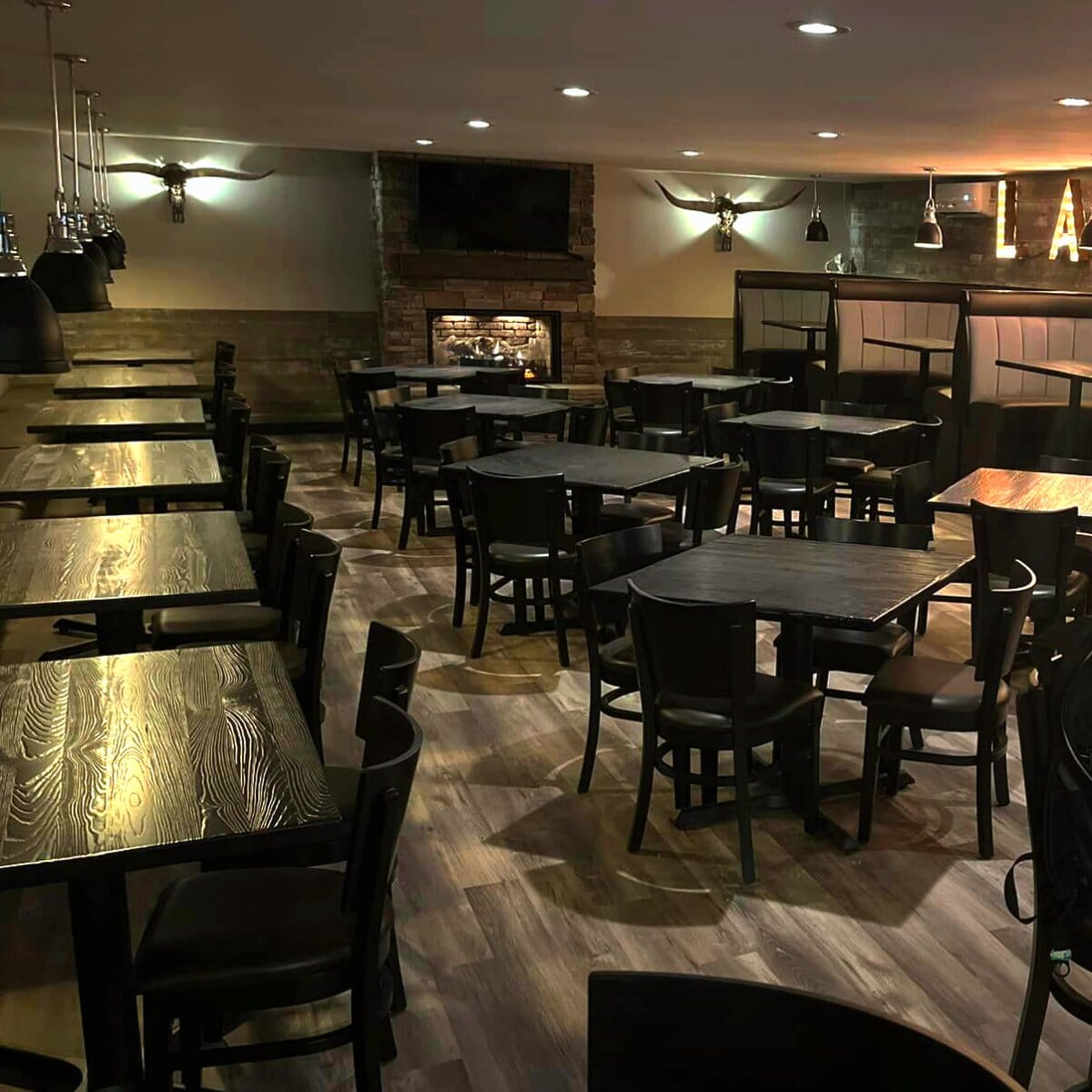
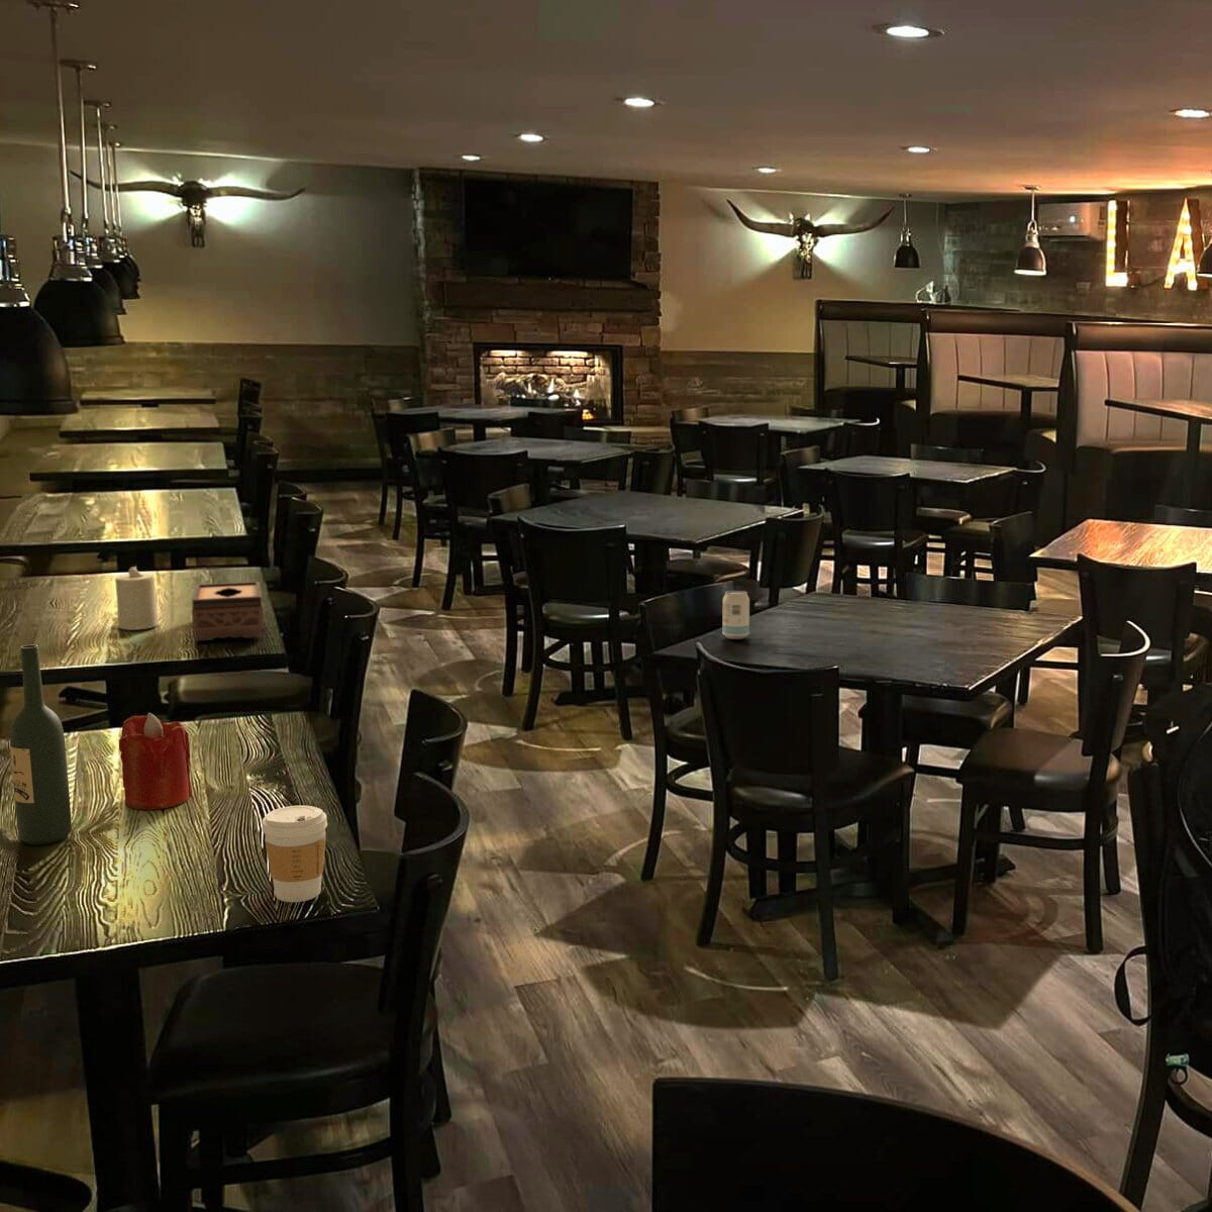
+ candle (137, 596)
+ beverage can (735, 614)
+ tissue box (229, 610)
+ candle (154, 756)
+ wine bottle (38, 744)
+ coffee cup (296, 852)
